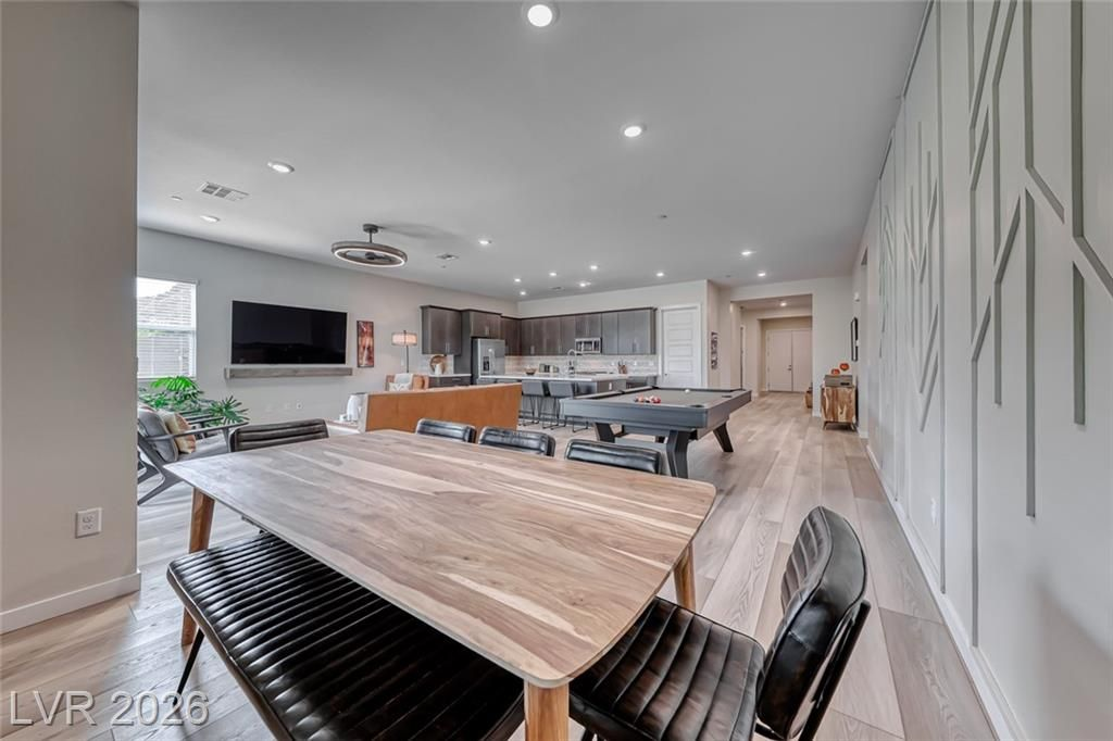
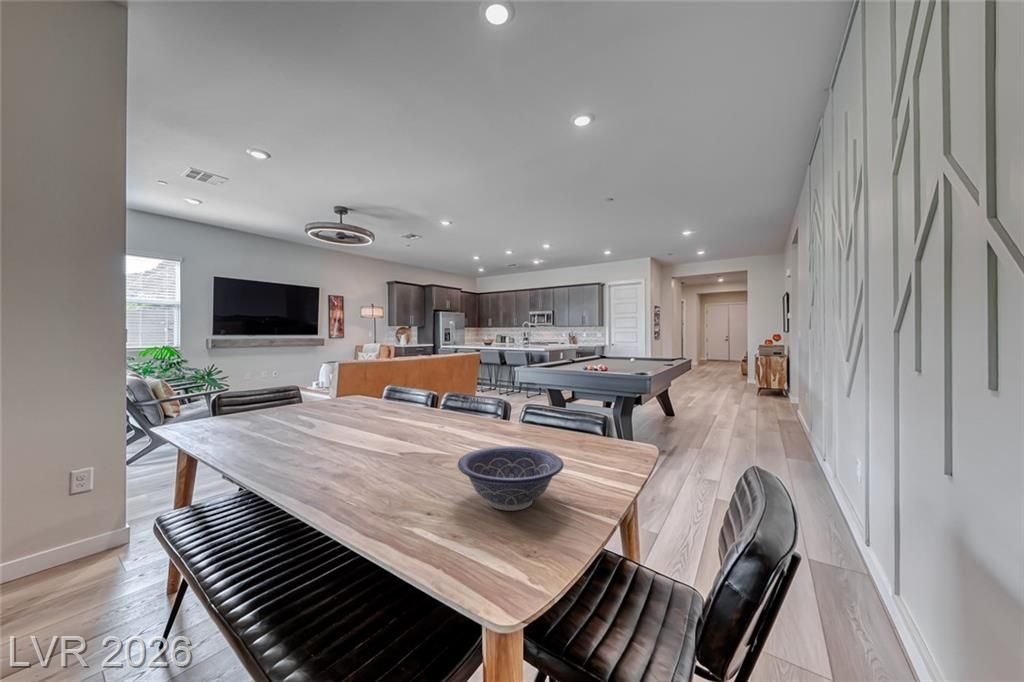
+ decorative bowl (510, 480)
